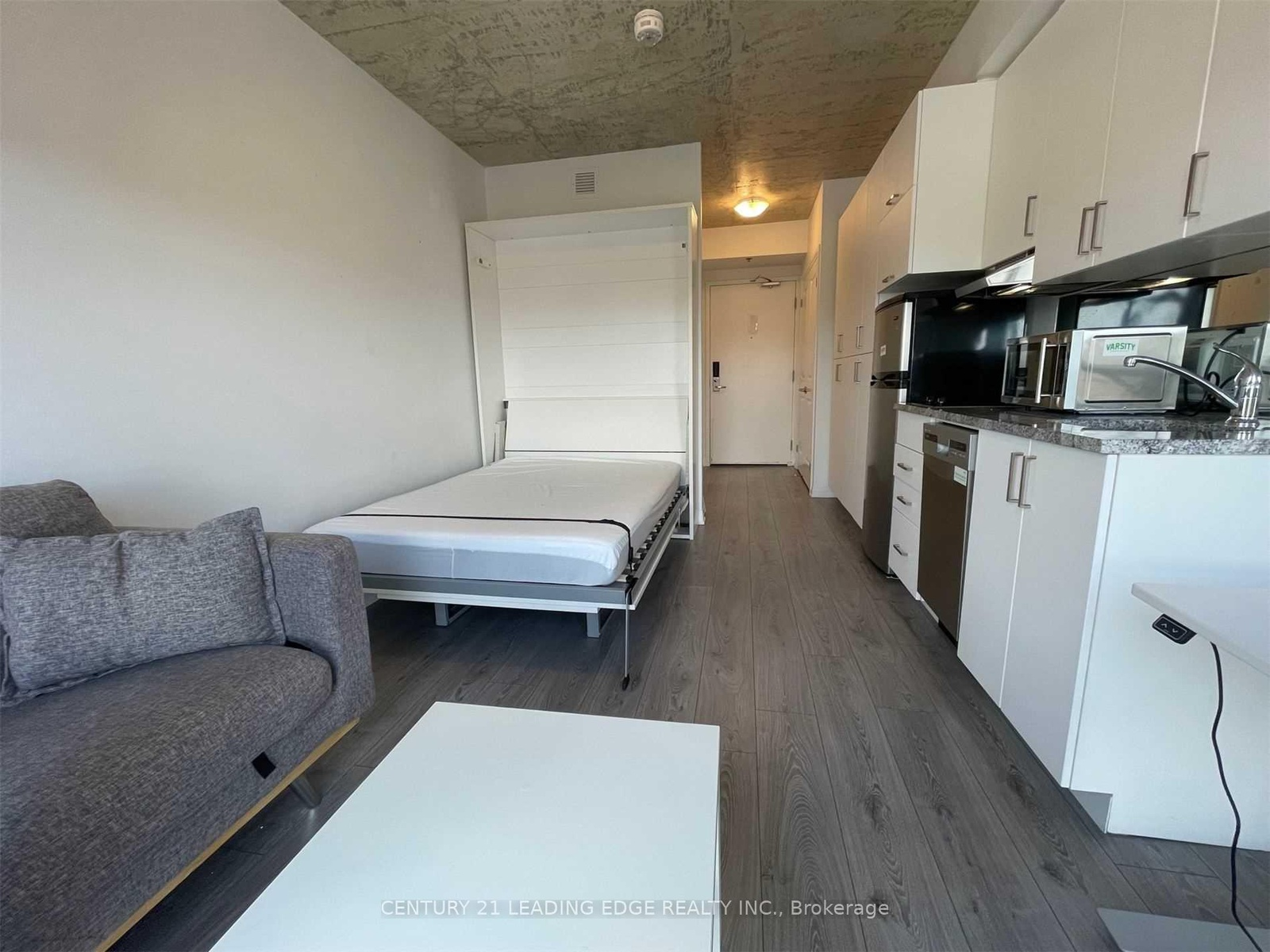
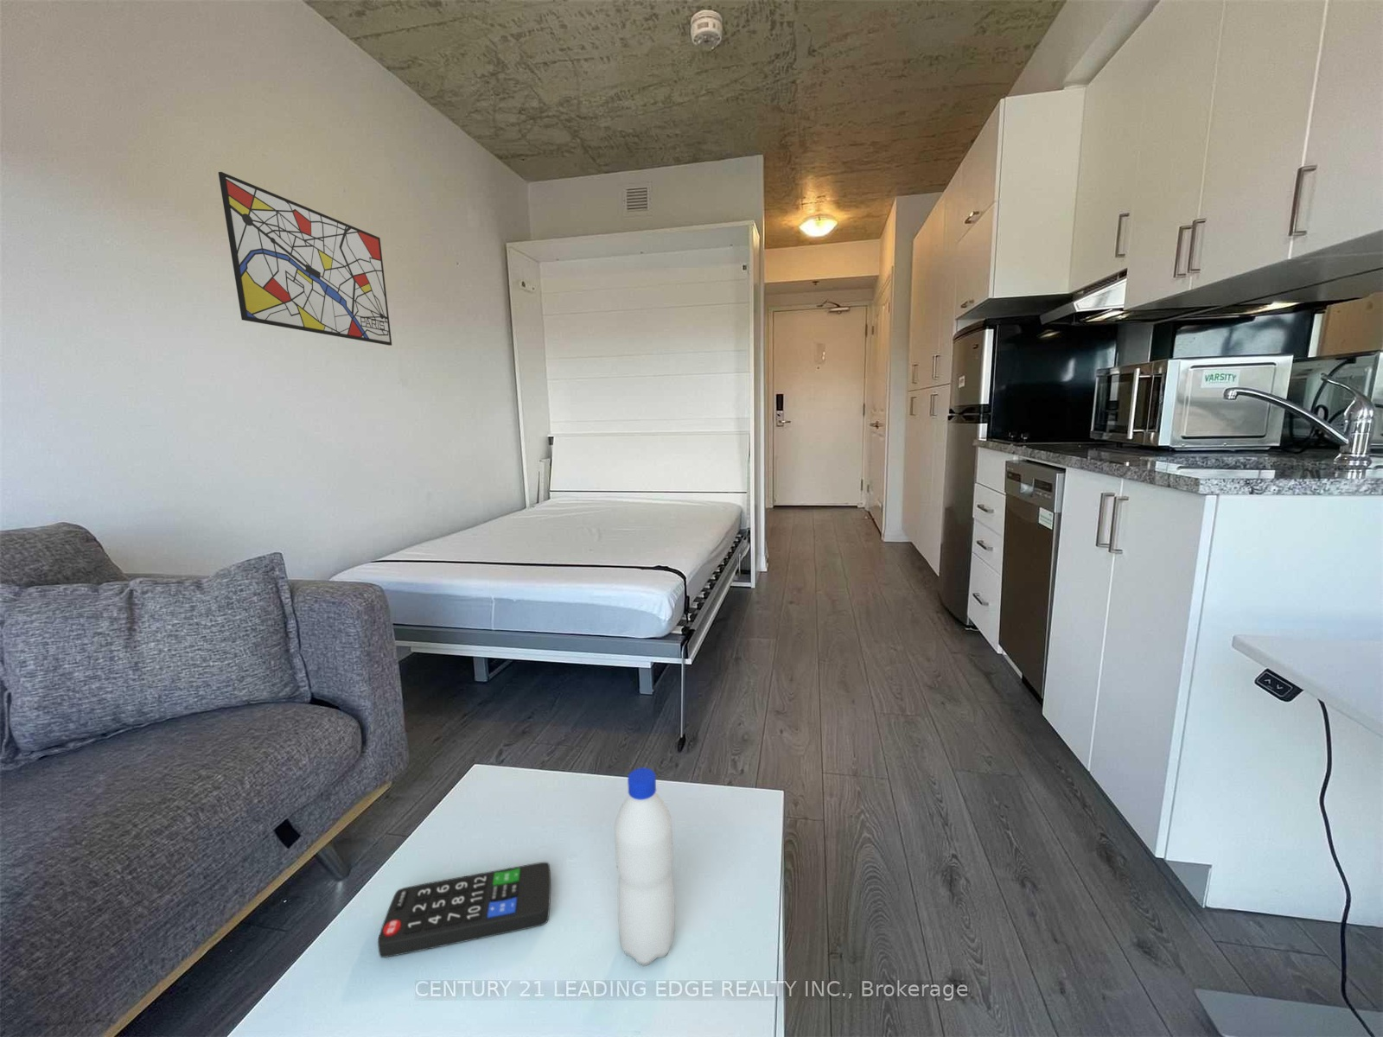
+ remote control (470, 905)
+ wall art (320, 273)
+ water bottle (645, 862)
